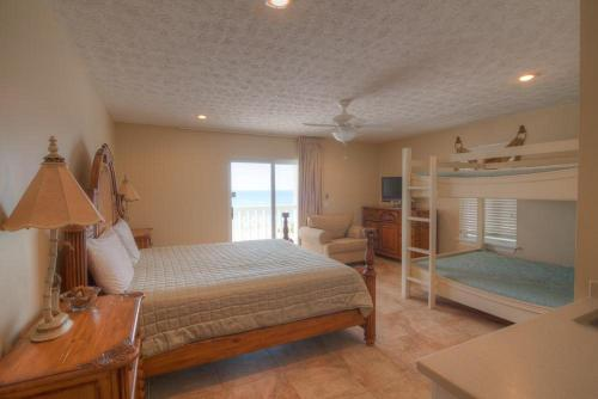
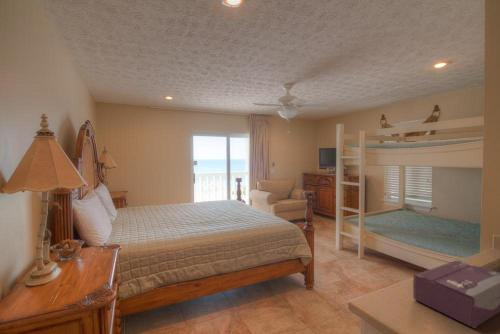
+ tissue box (462, 287)
